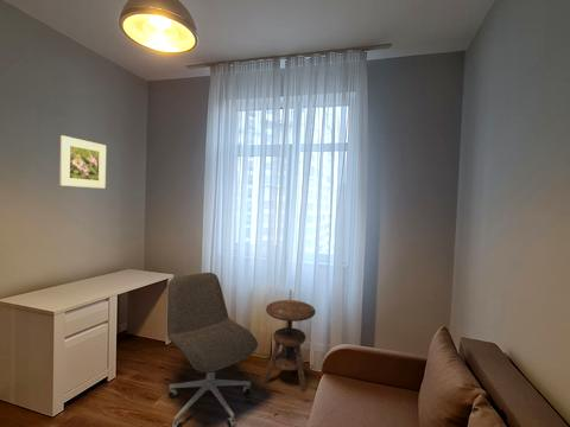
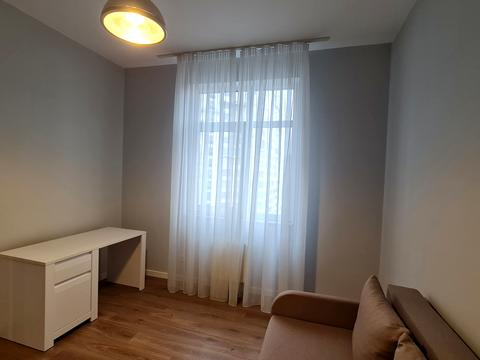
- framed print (84, 164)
- office chair (210, 343)
- side table (289, 343)
